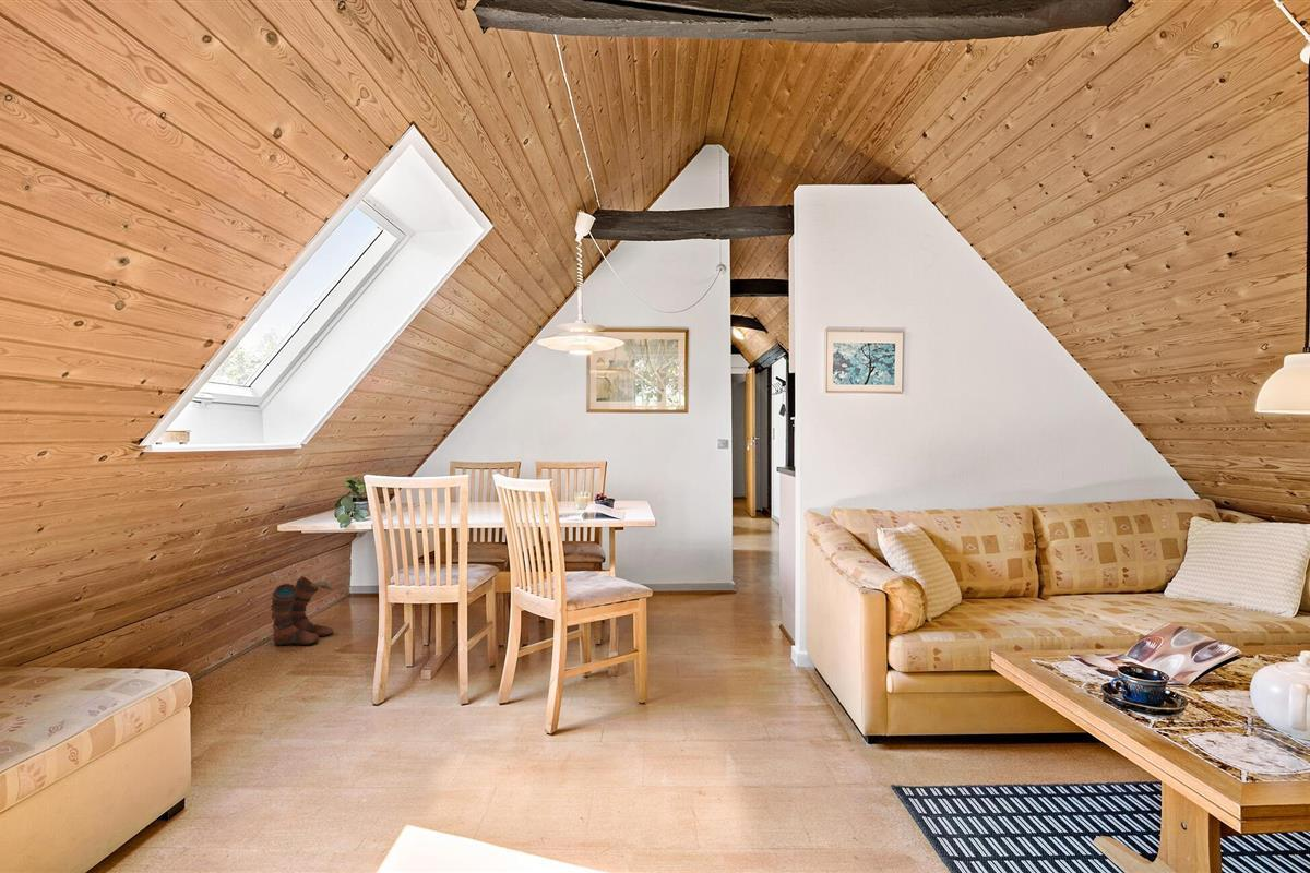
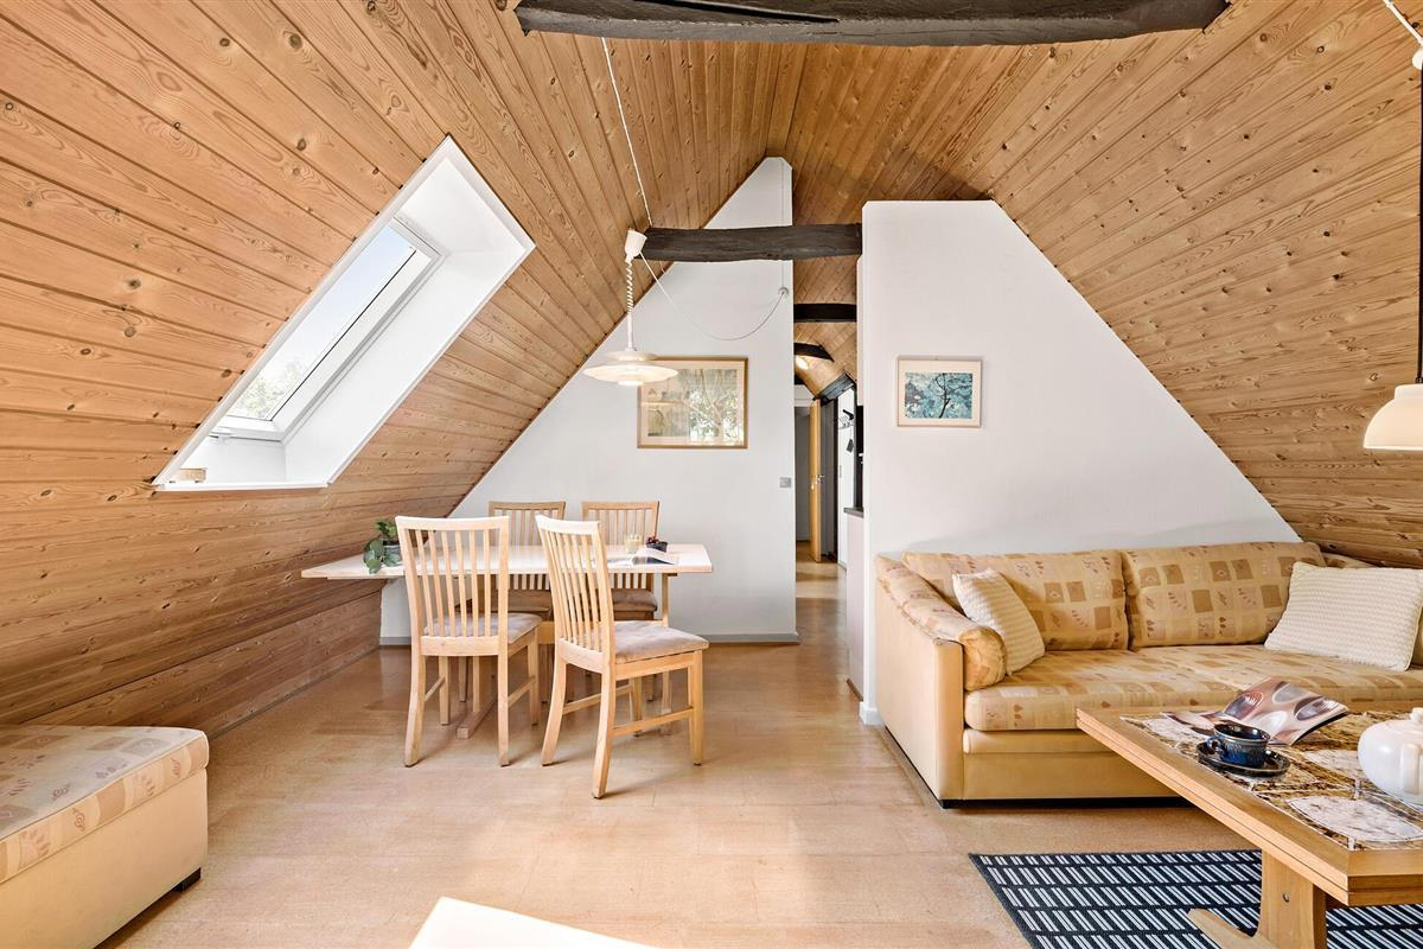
- boots (305, 607)
